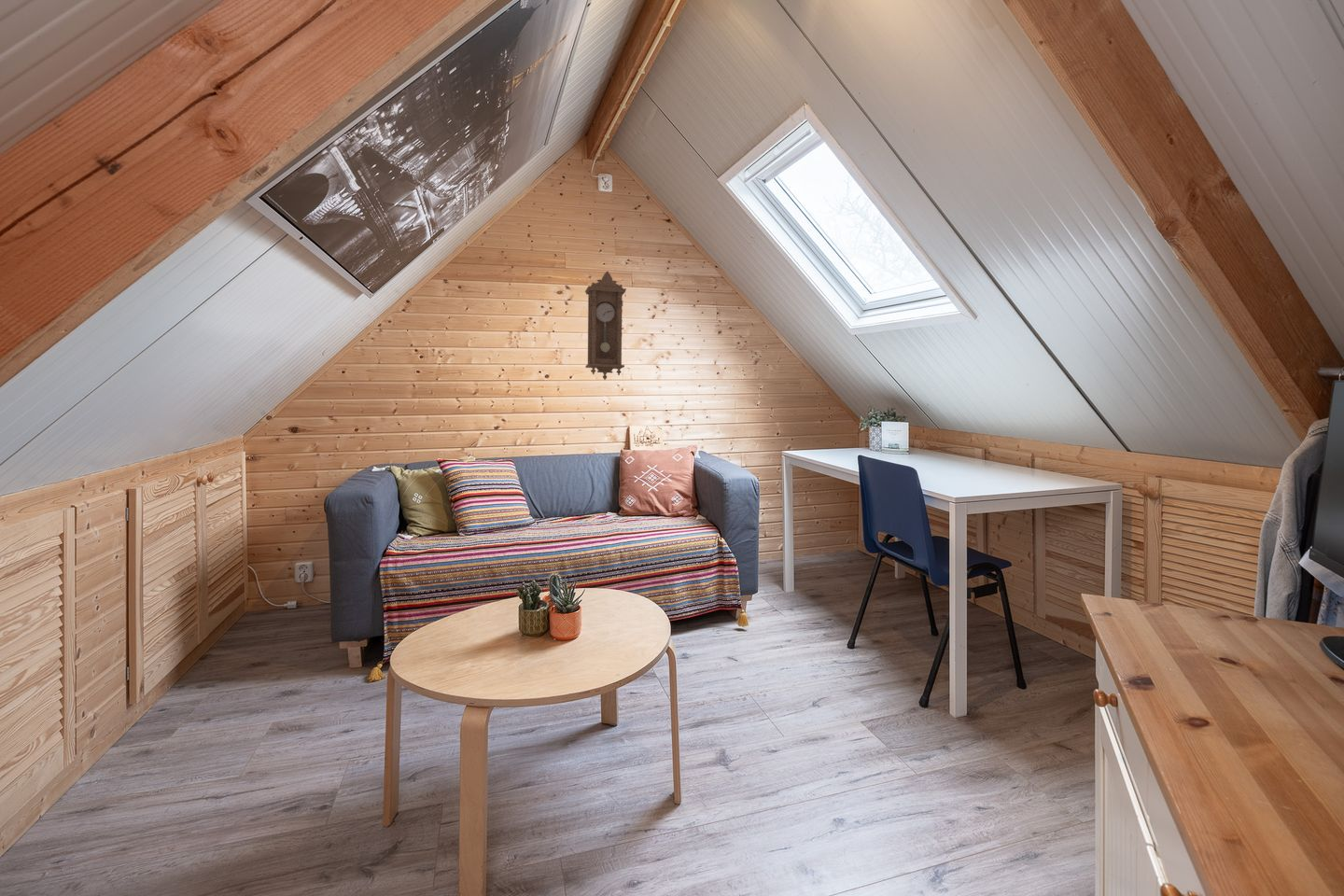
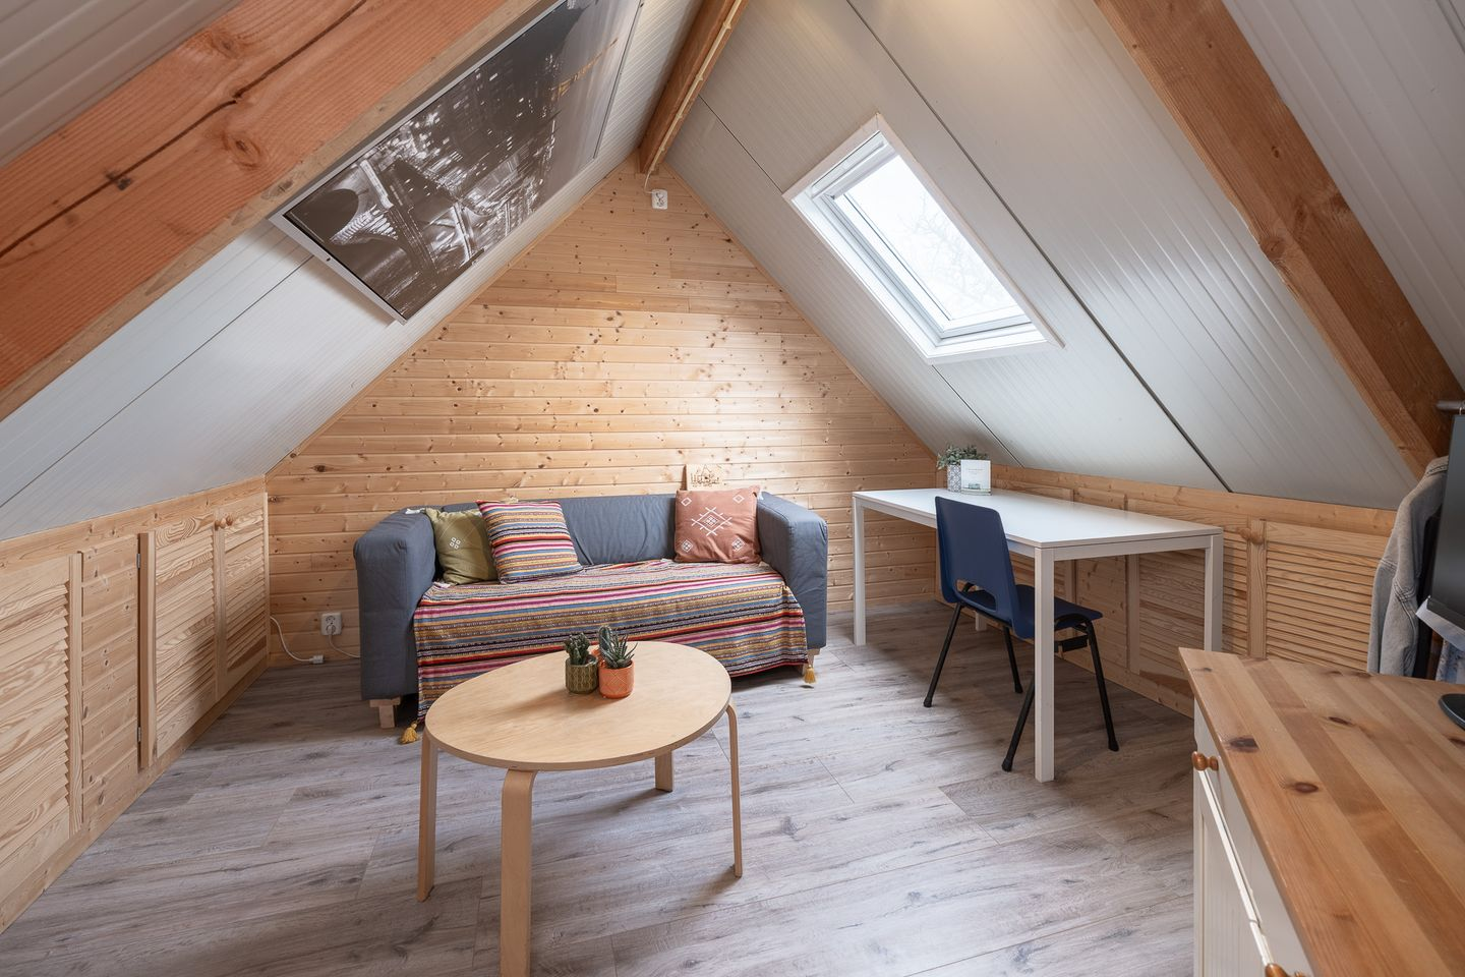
- pendulum clock (605, 327)
